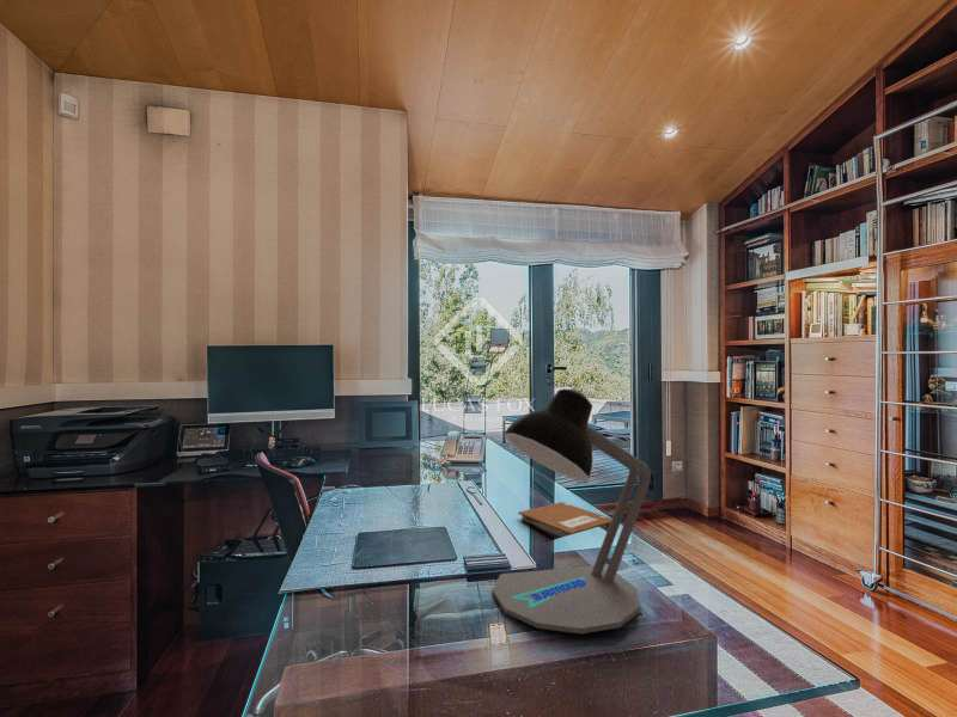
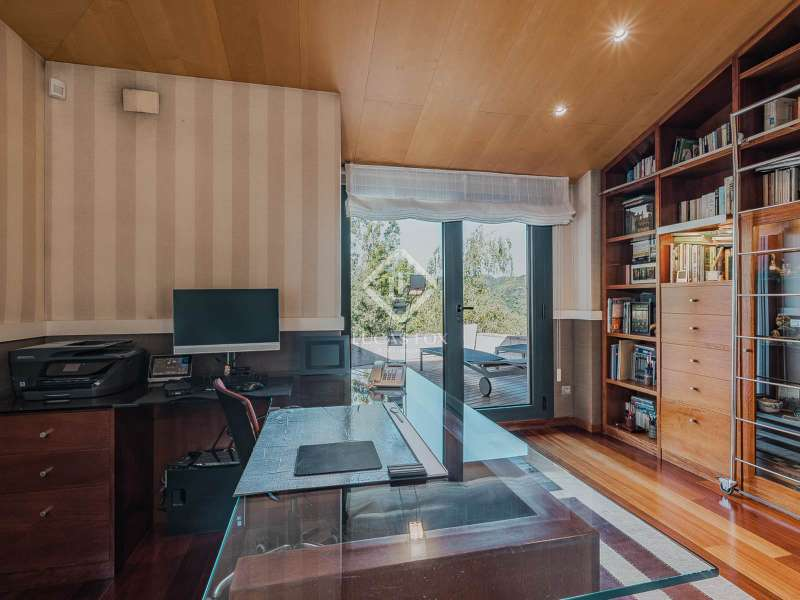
- notebook (568, 521)
- desk lamp (584, 480)
